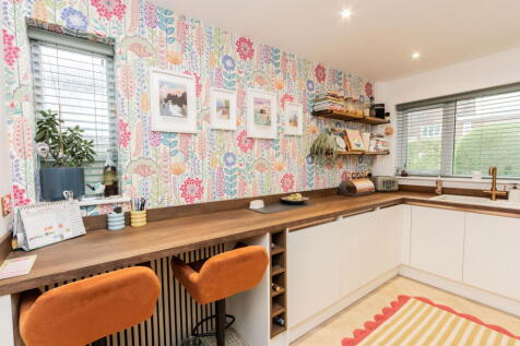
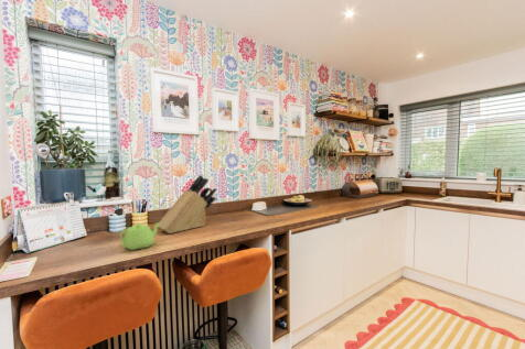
+ knife block (189, 201)
+ teapot (141, 235)
